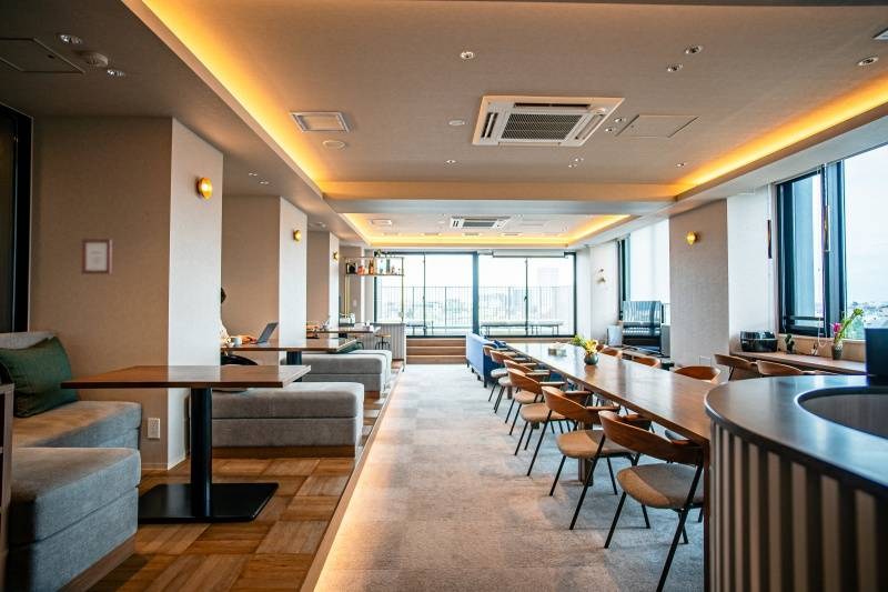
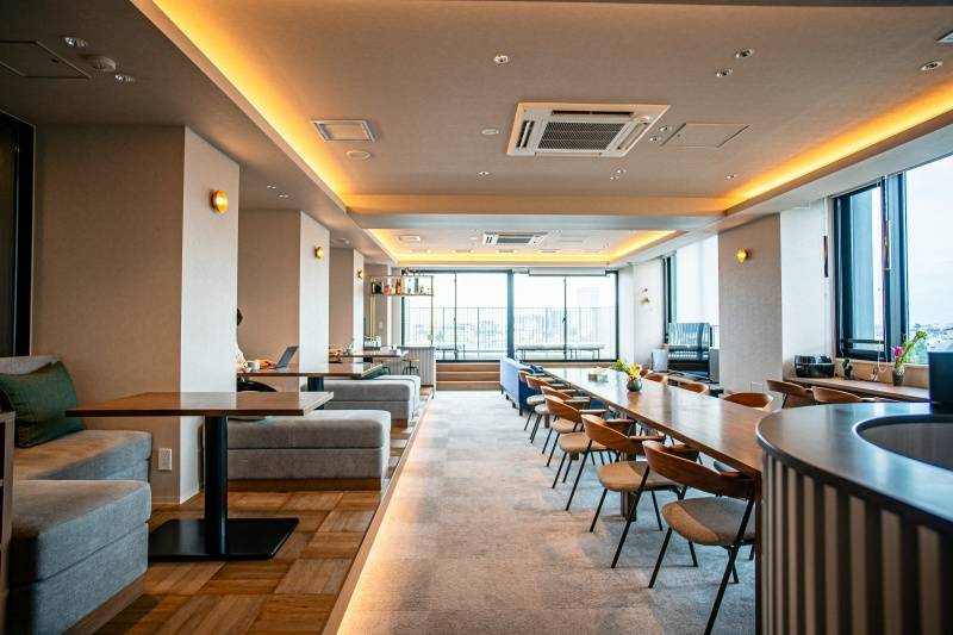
- picture frame (97, 257)
